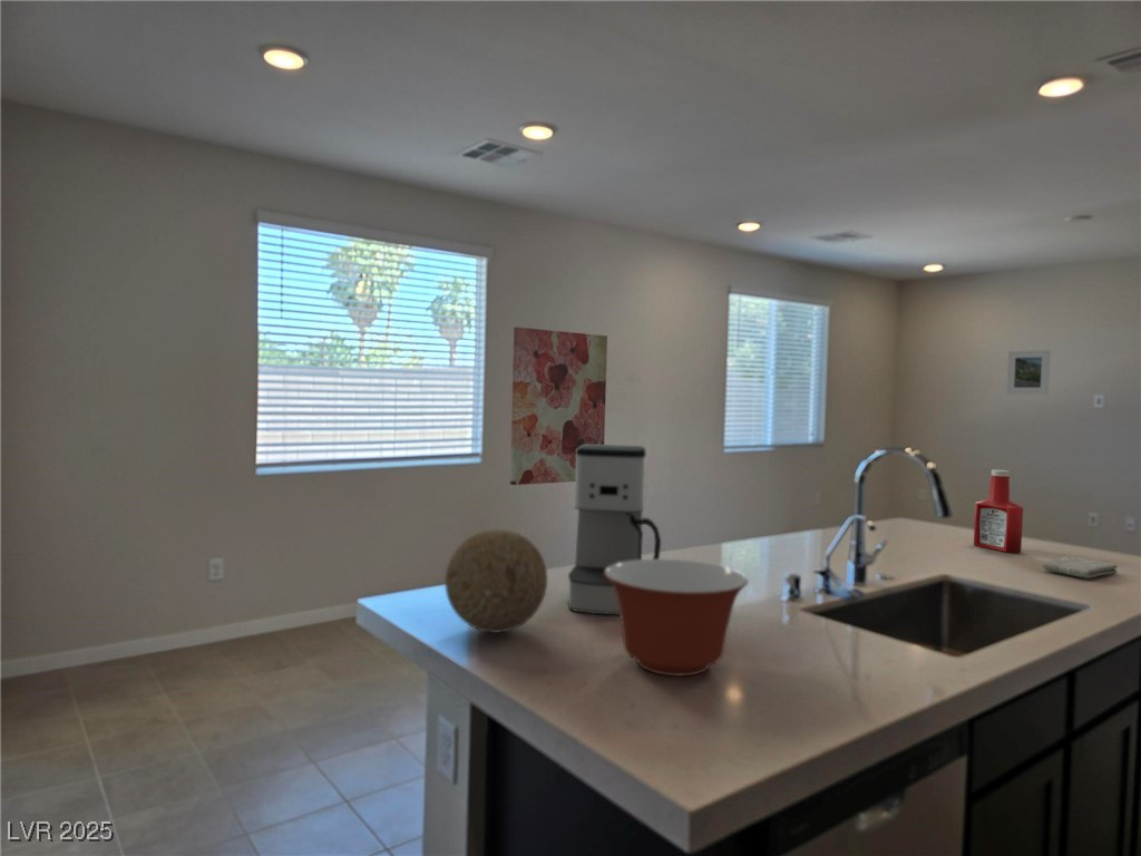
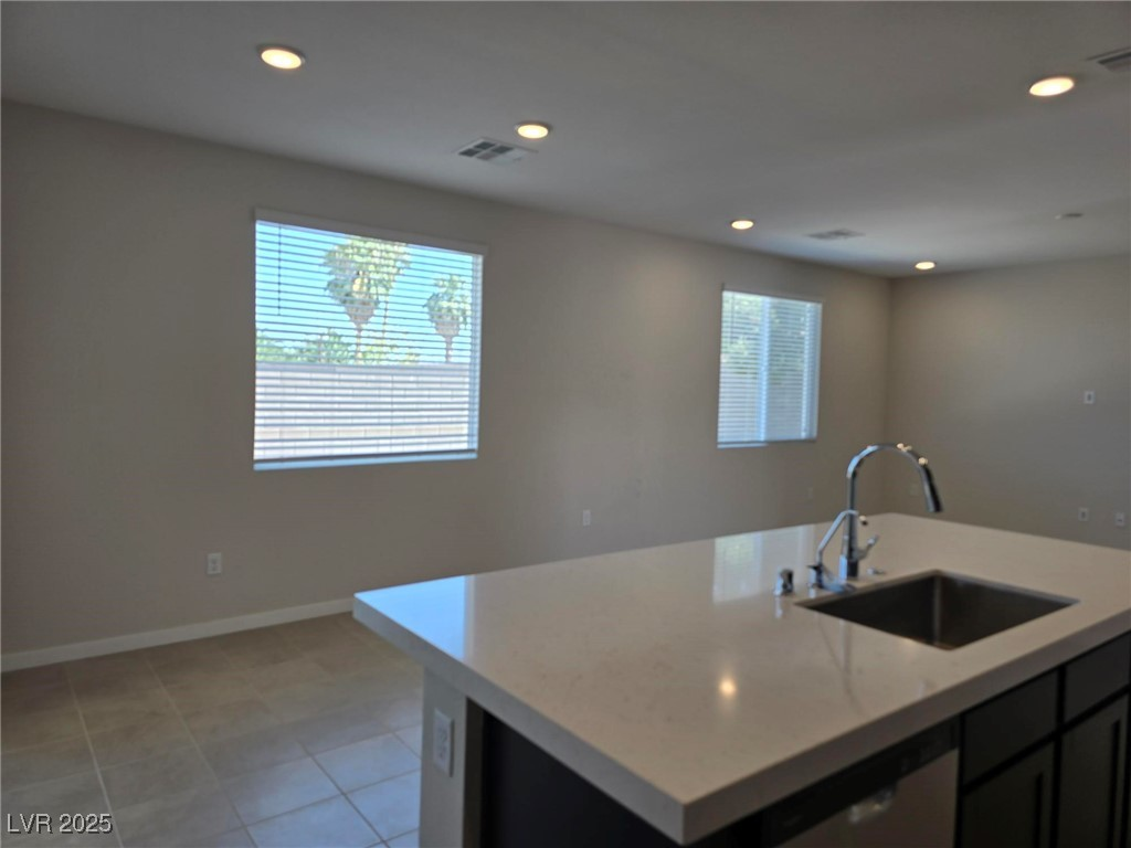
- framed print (1027, 372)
- decorative ball (496, 580)
- mixing bowl (673, 619)
- soap bottle (998, 508)
- washcloth (1080, 566)
- coffee maker (615, 525)
- wall art (560, 407)
